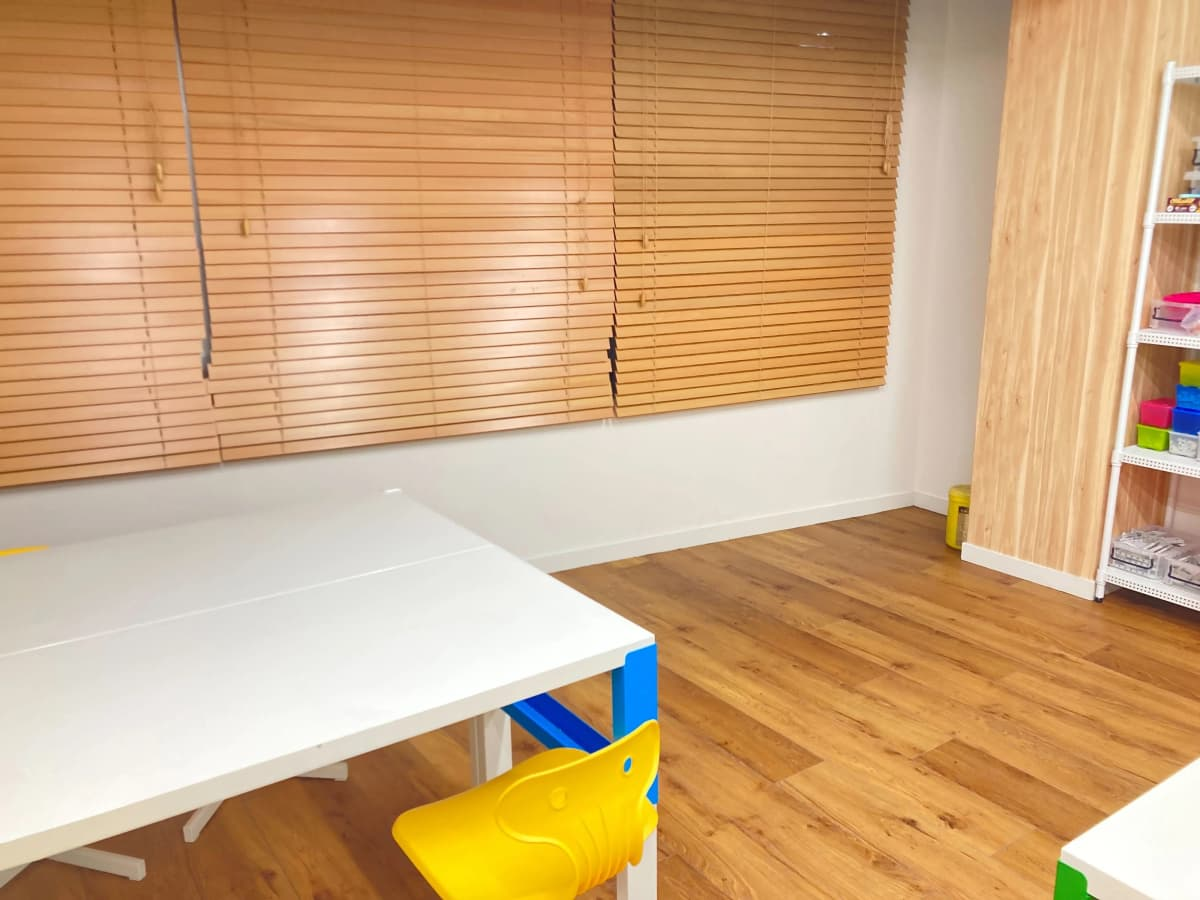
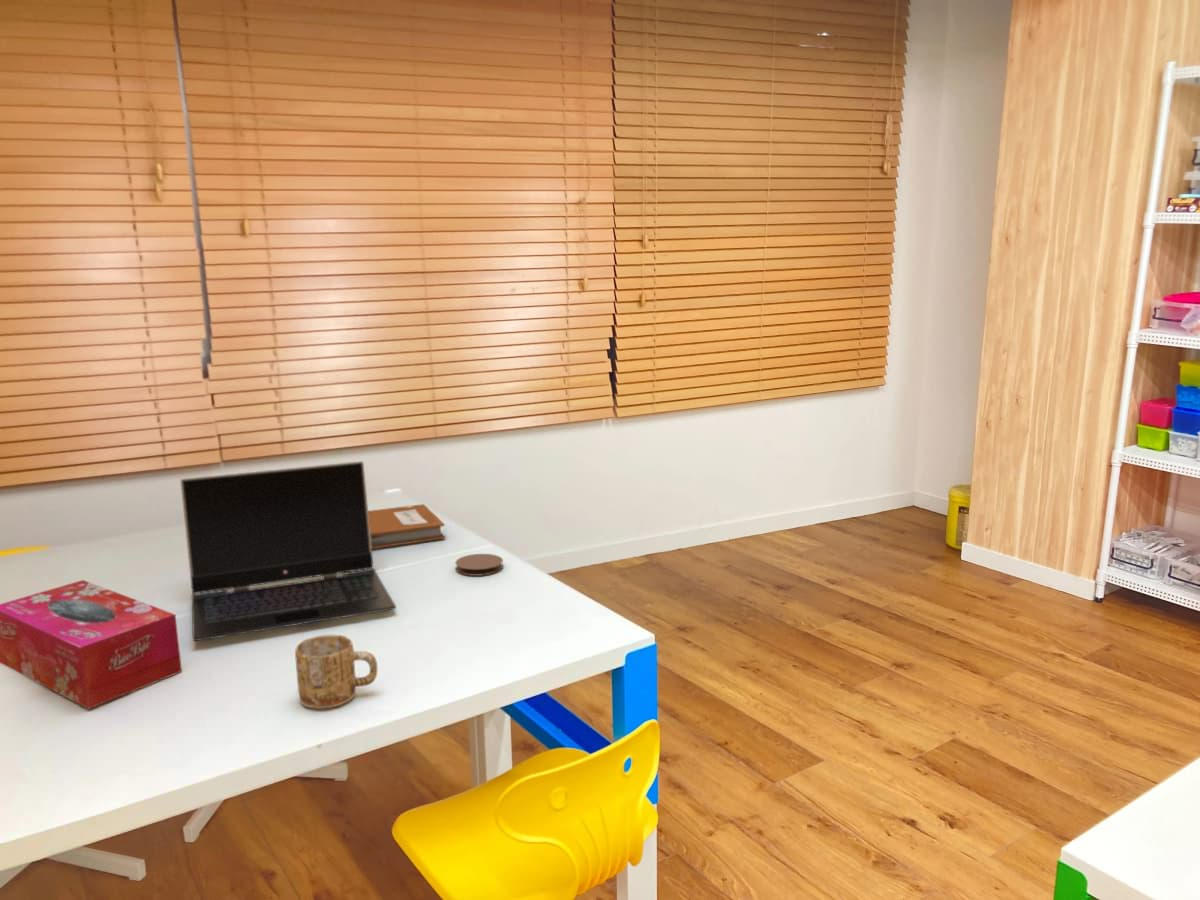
+ notebook (386, 525)
+ coaster (479, 564)
+ laptop computer (286, 545)
+ mug (337, 669)
+ tissue box (85, 639)
